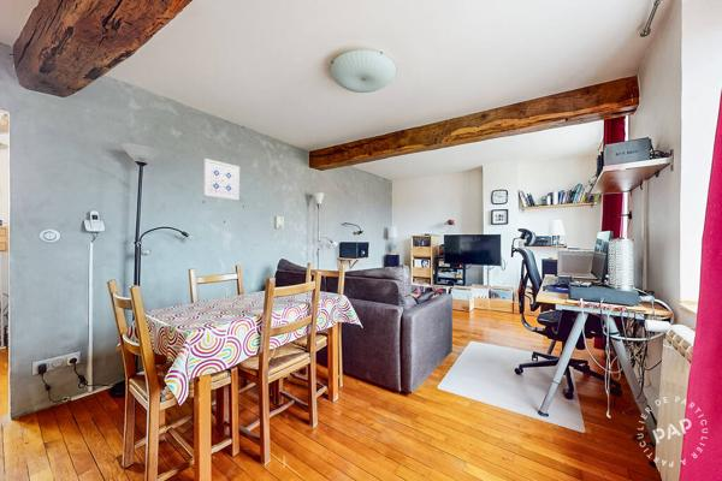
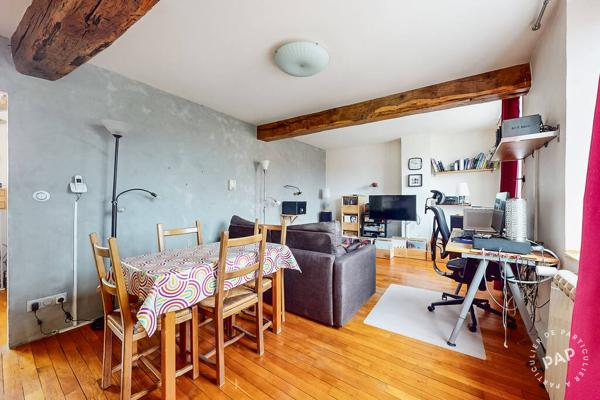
- wall art (221, 180)
